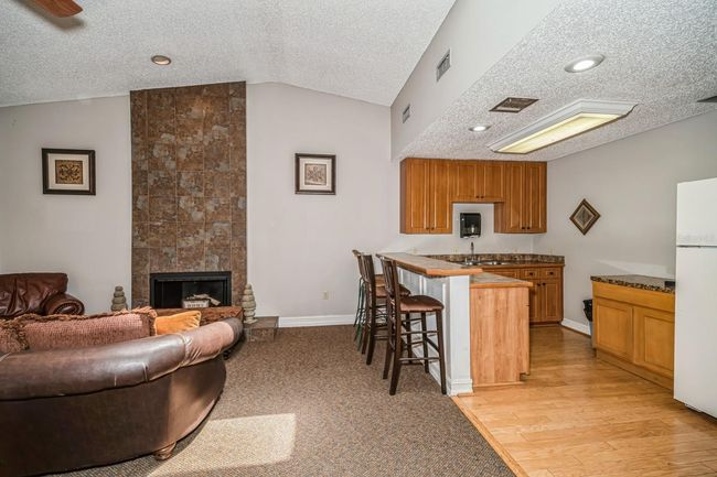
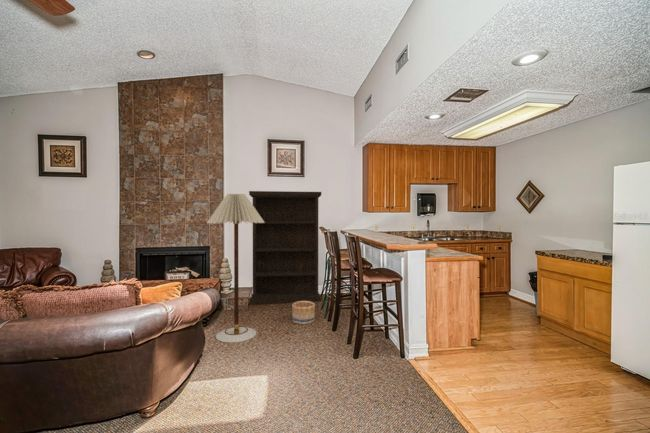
+ bookcase (285, 246)
+ floor lamp (236, 264)
+ basket (303, 312)
